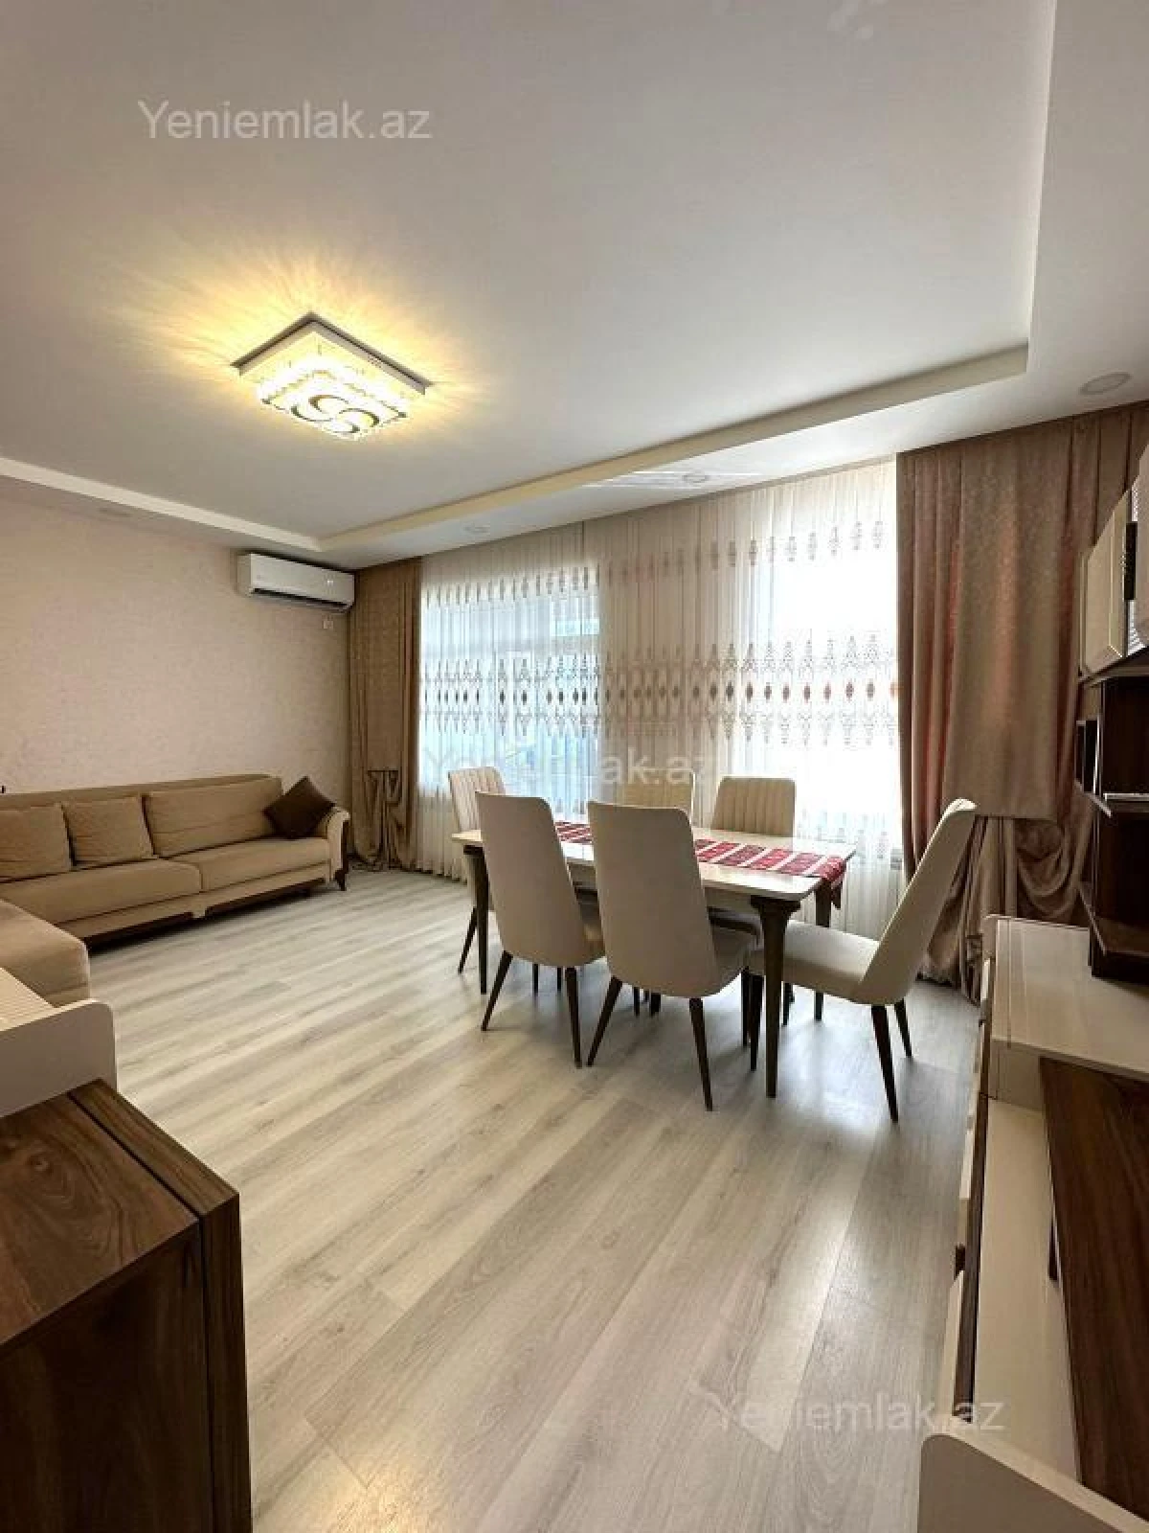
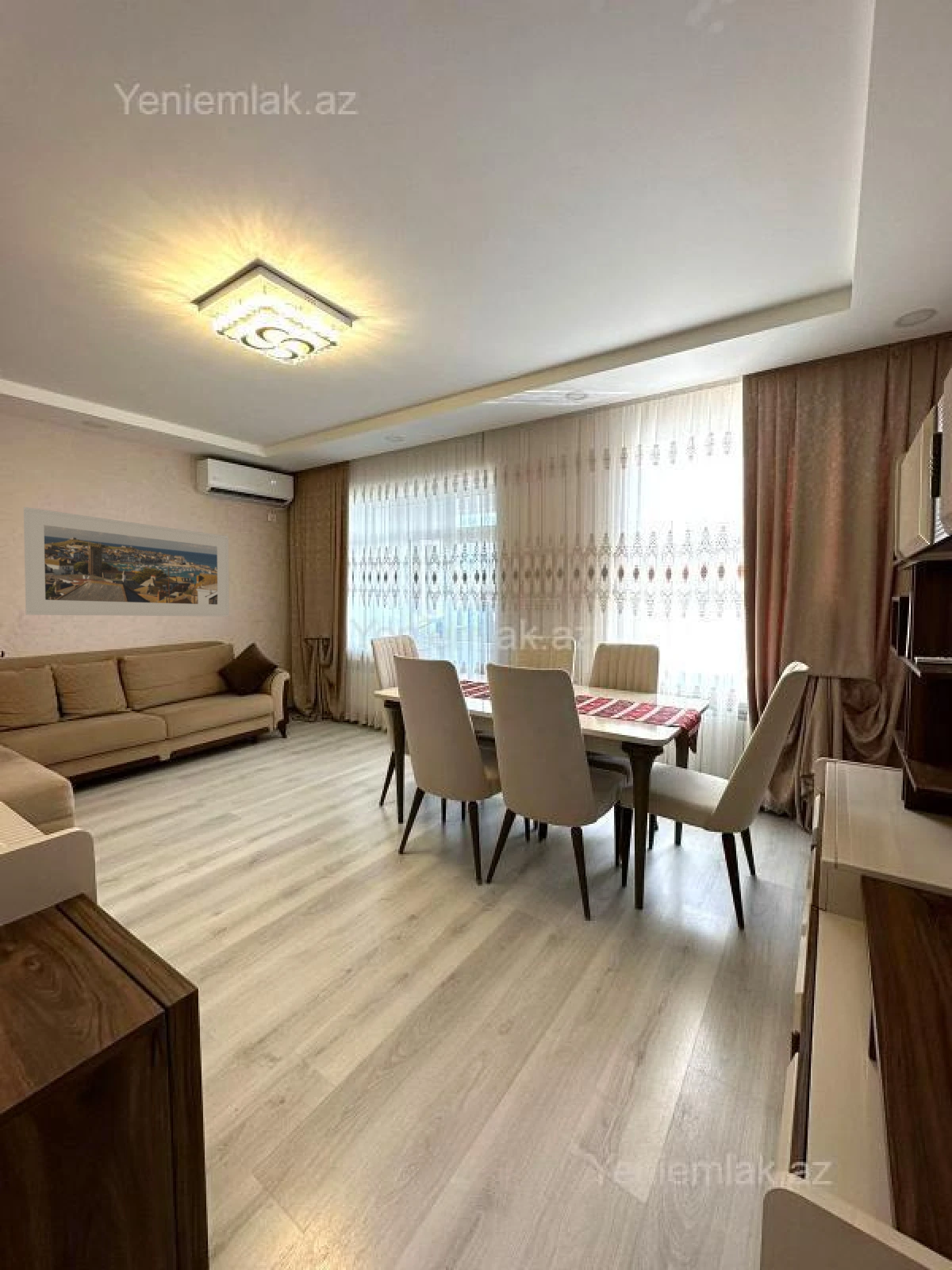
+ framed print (141, 570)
